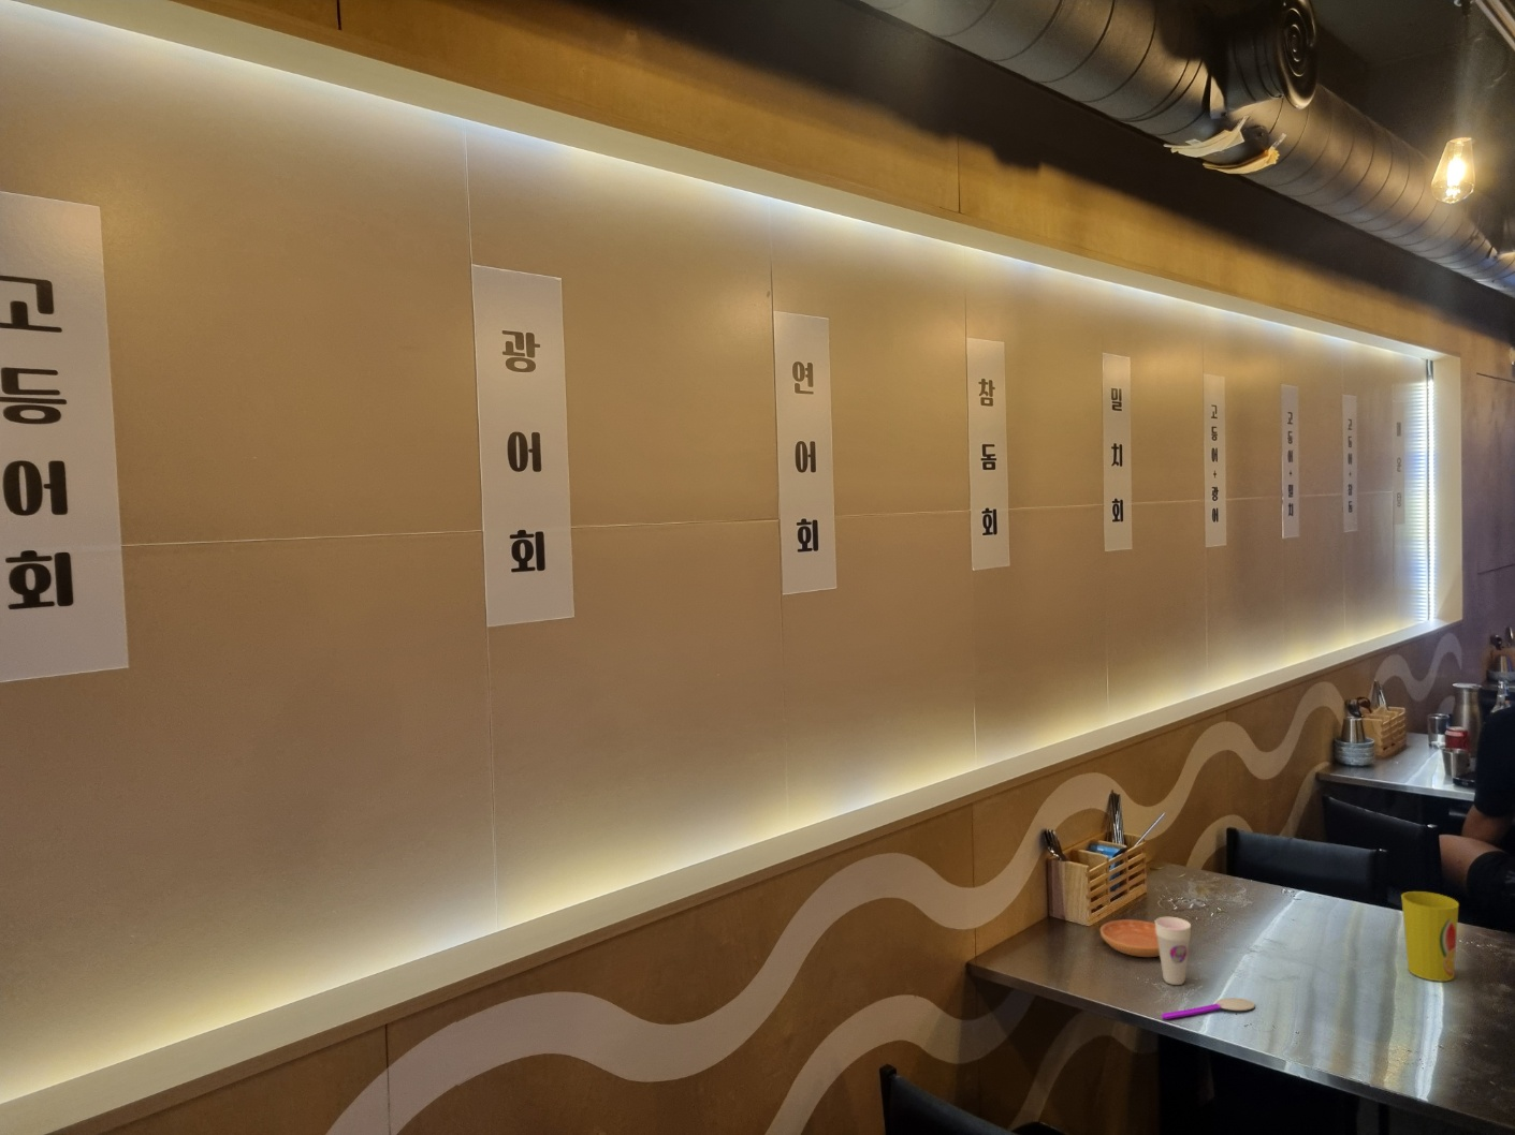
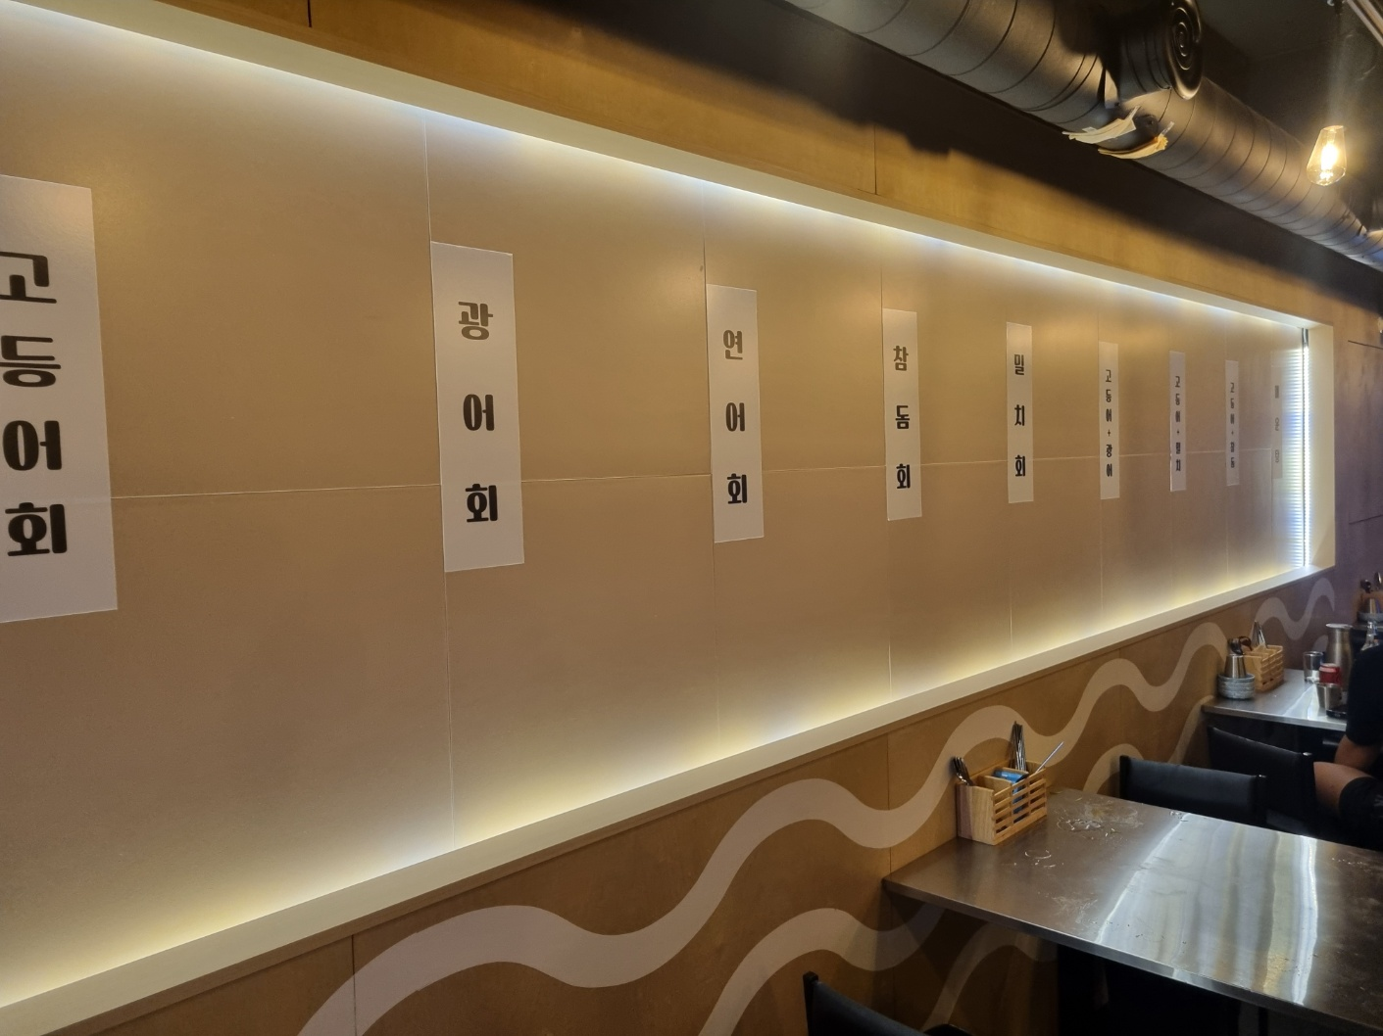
- saucer (1138, 938)
- spoon (1208, 1007)
- cup (1173, 951)
- cup (1429, 936)
